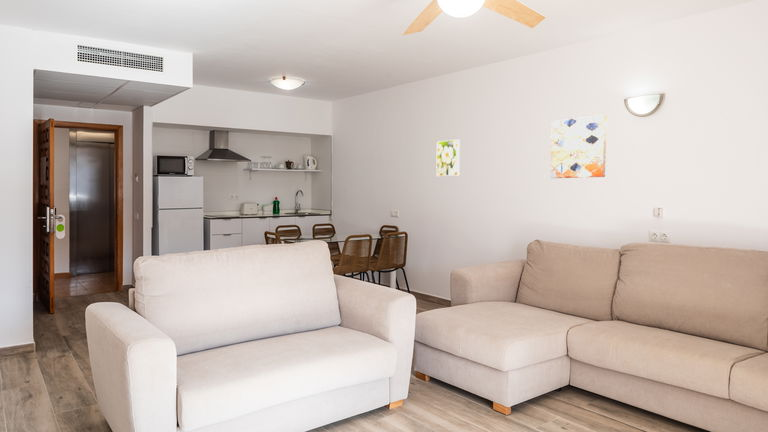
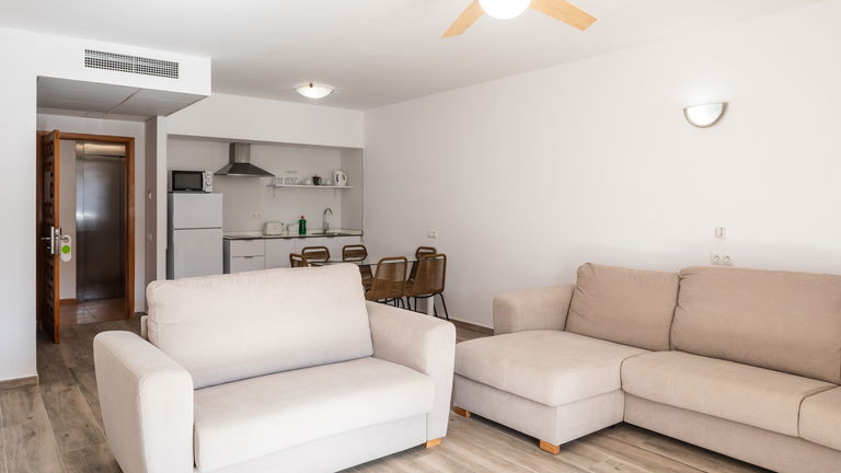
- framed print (447, 158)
- wall art (577, 148)
